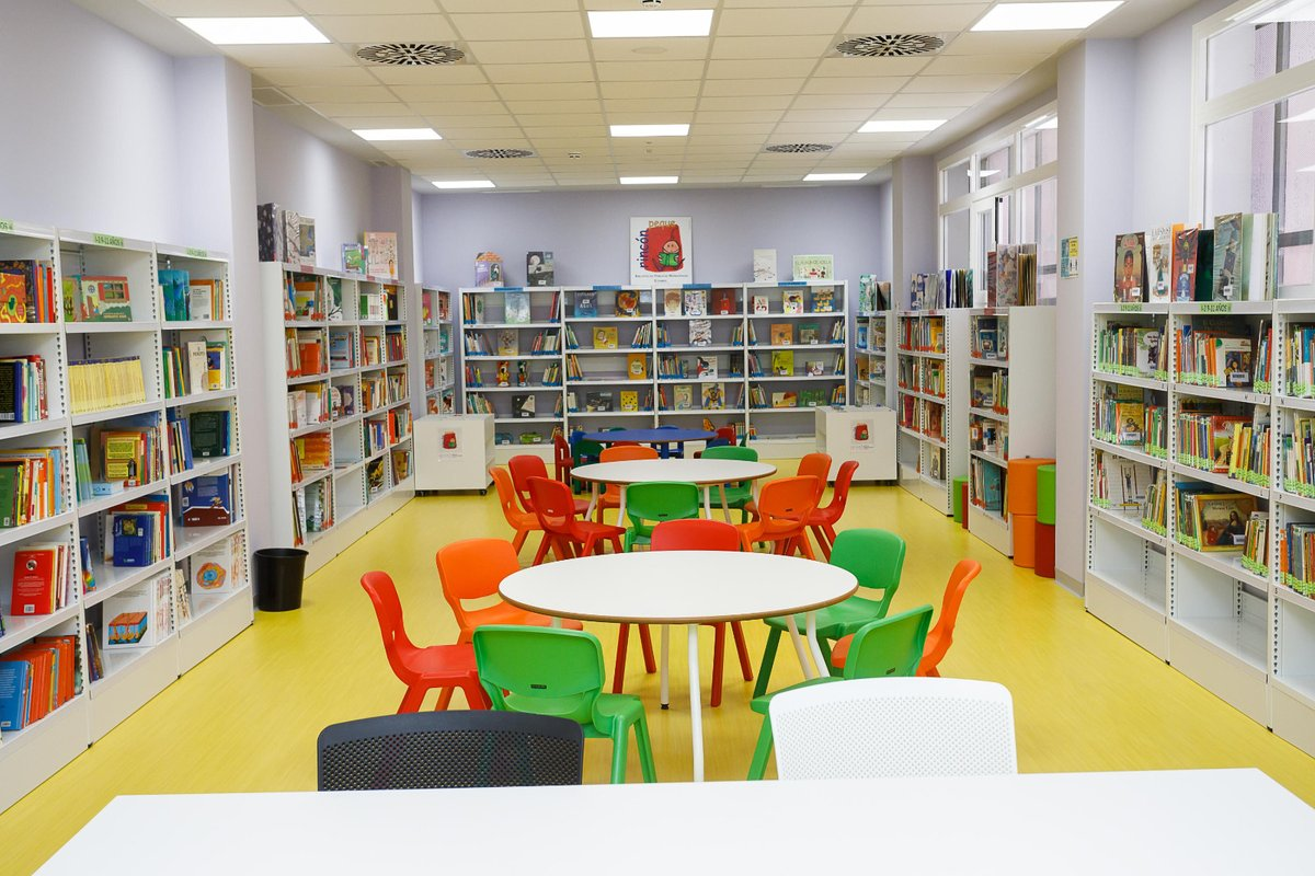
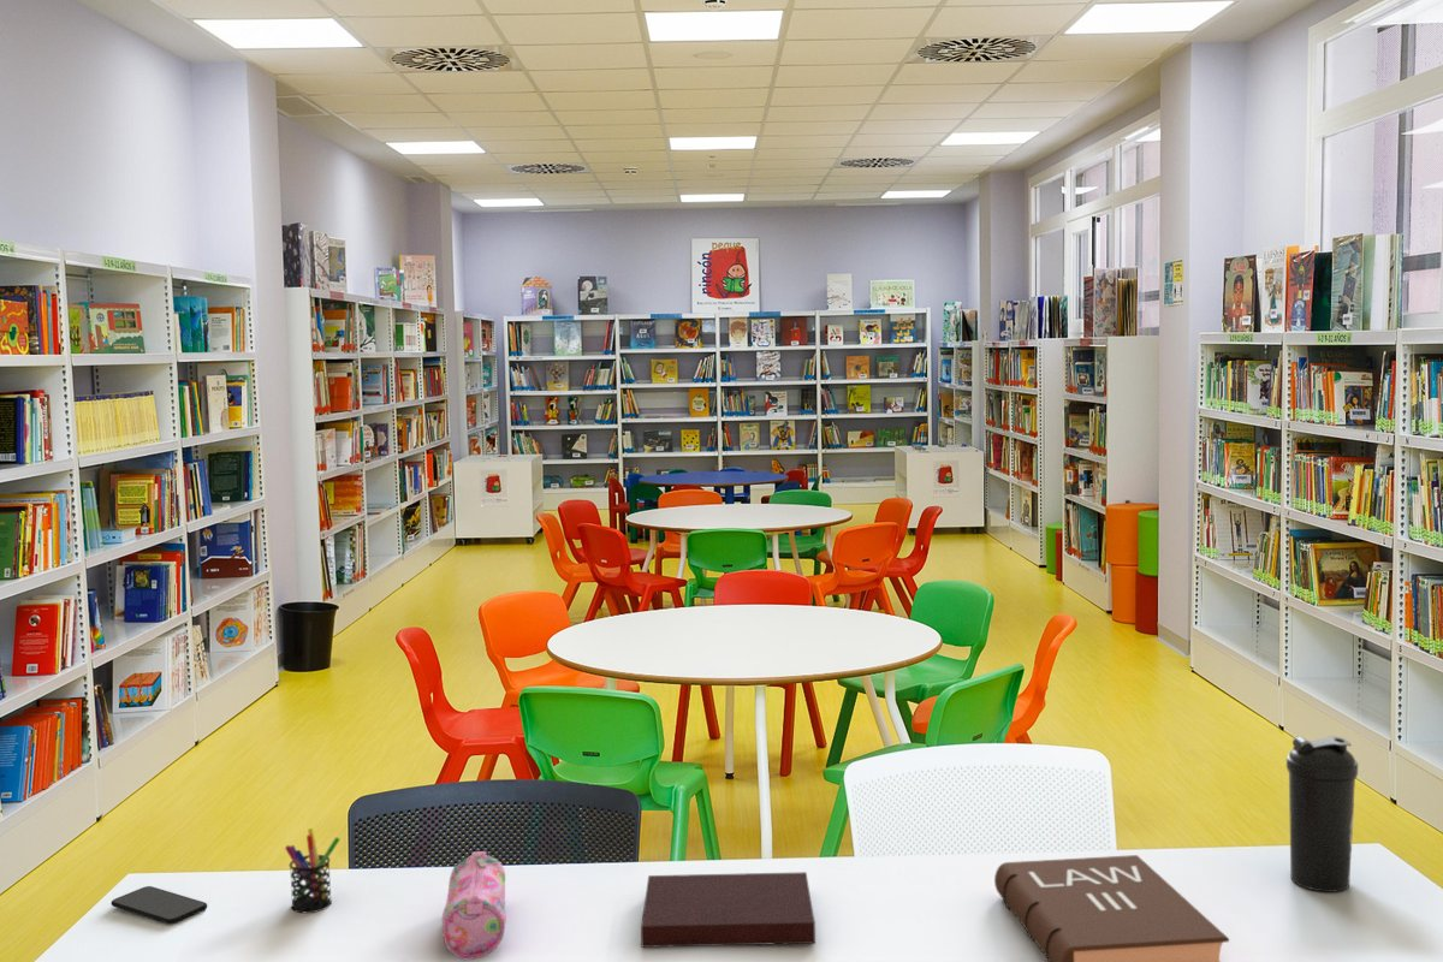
+ water bottle (1320, 810)
+ pen holder (314, 867)
+ book (1101, 915)
+ pencil case (475, 902)
+ smartphone (159, 903)
+ notebook (728, 908)
